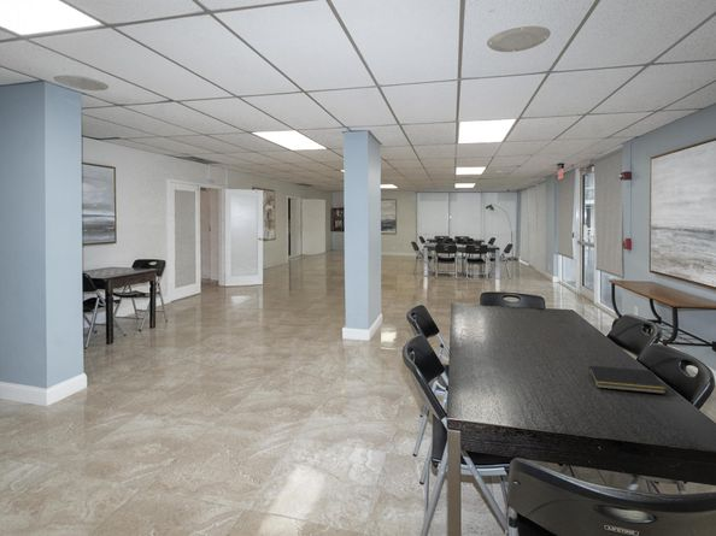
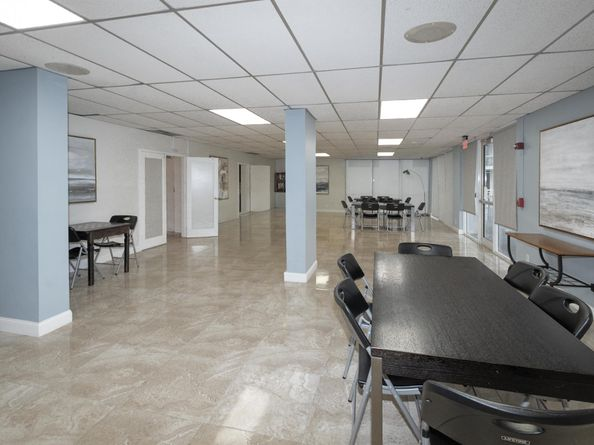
- notepad (624, 378)
